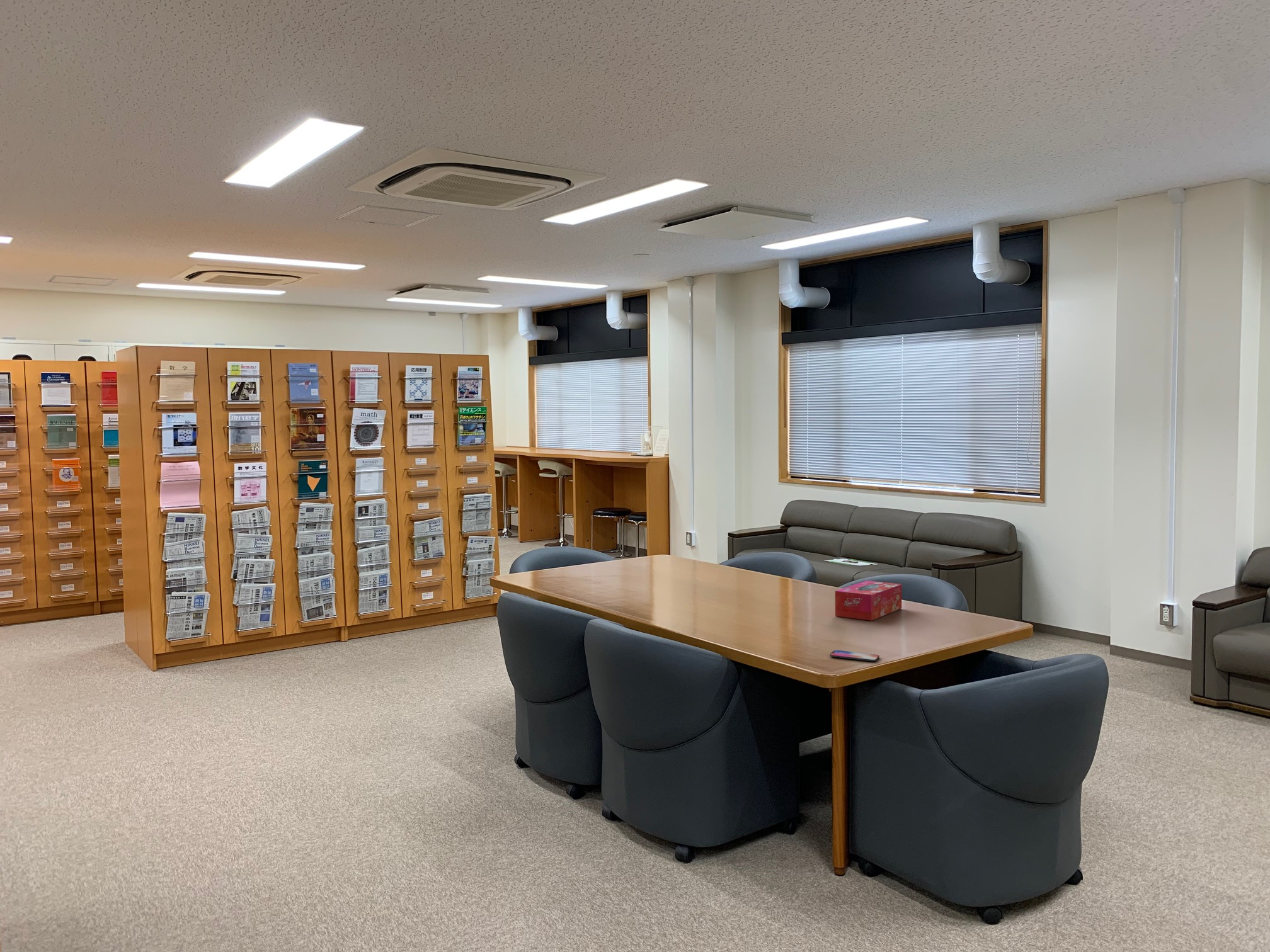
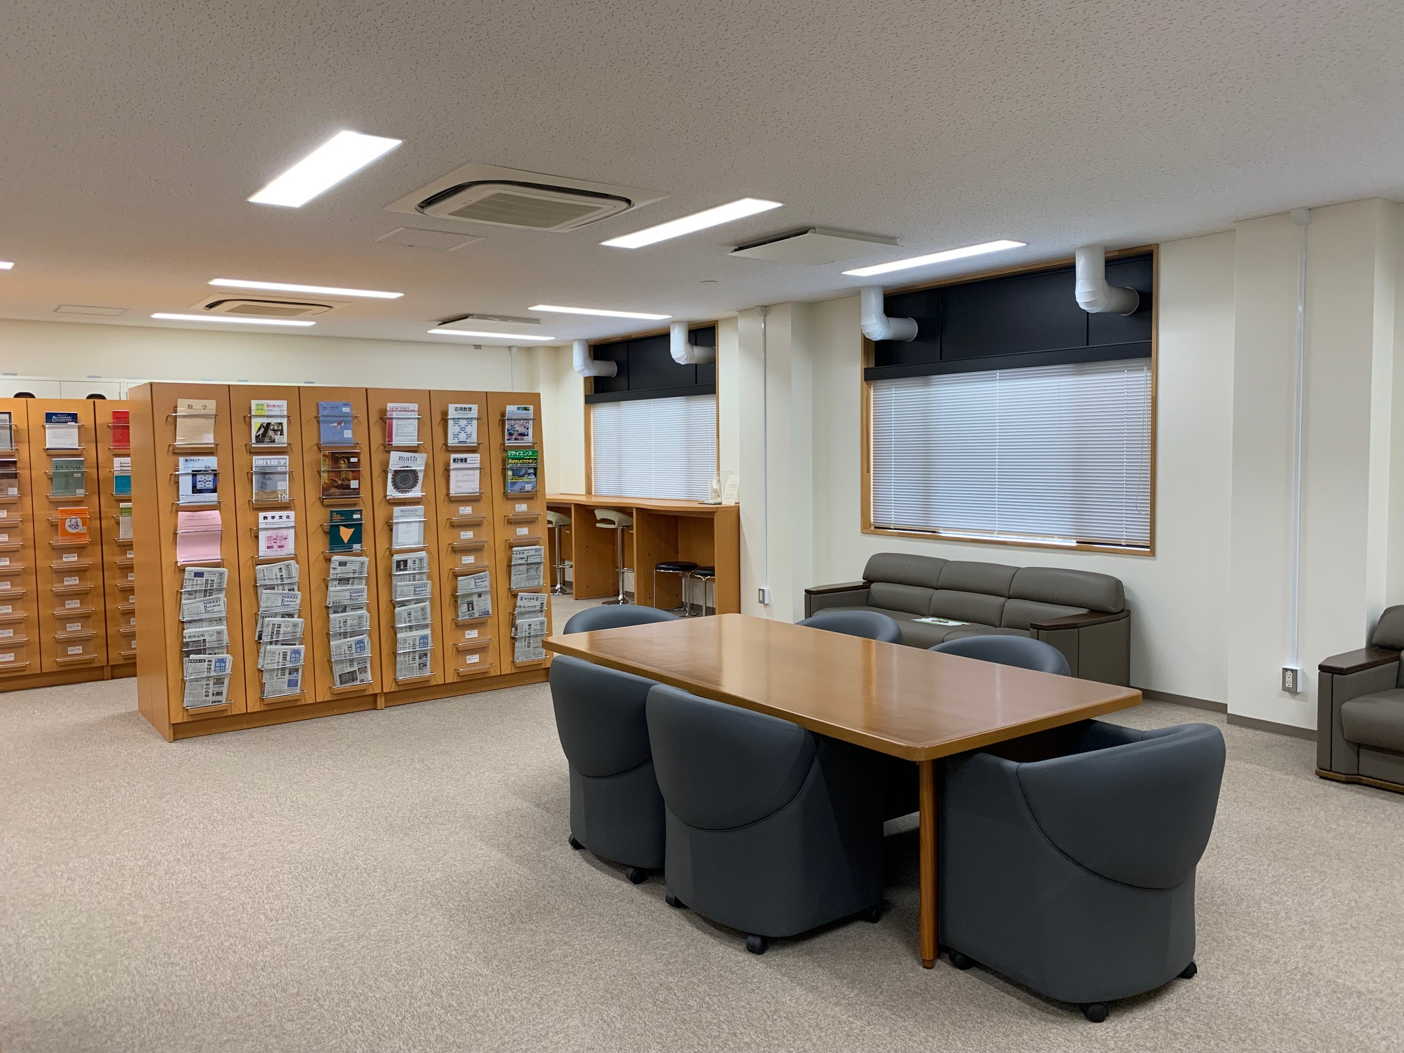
- smartphone (854, 655)
- tissue box (869, 599)
